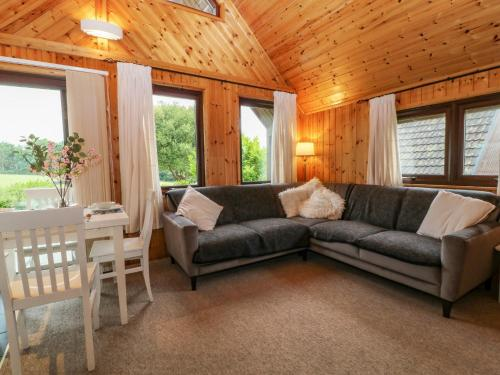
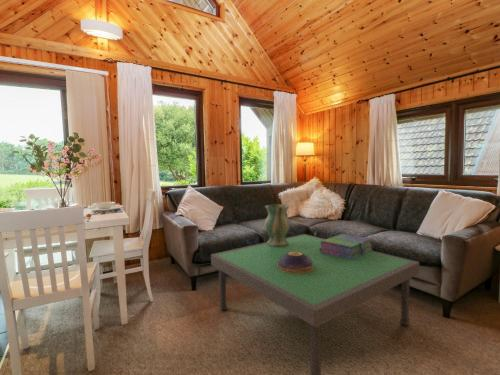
+ vase (277, 224)
+ coffee table (308, 287)
+ decorative bowl (295, 259)
+ stack of books (346, 245)
